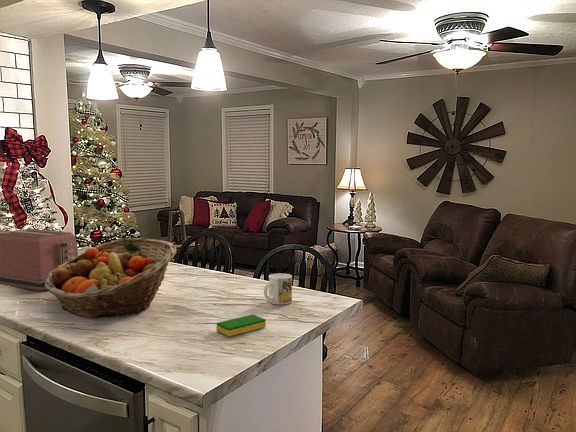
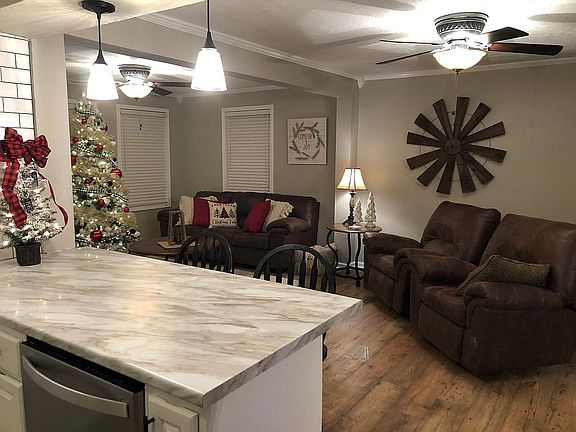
- fruit basket (112, 274)
- toaster (36, 257)
- mug (276, 289)
- dish sponge (241, 324)
